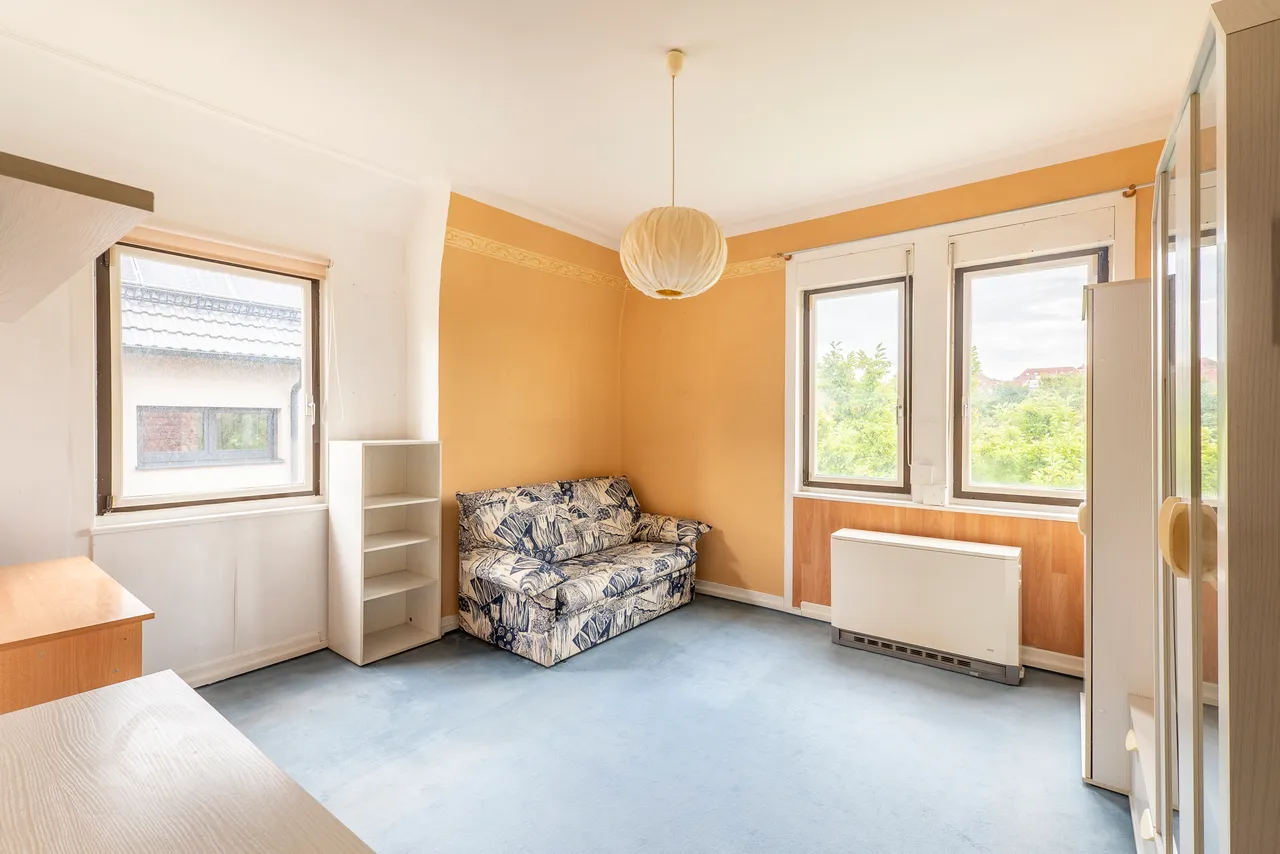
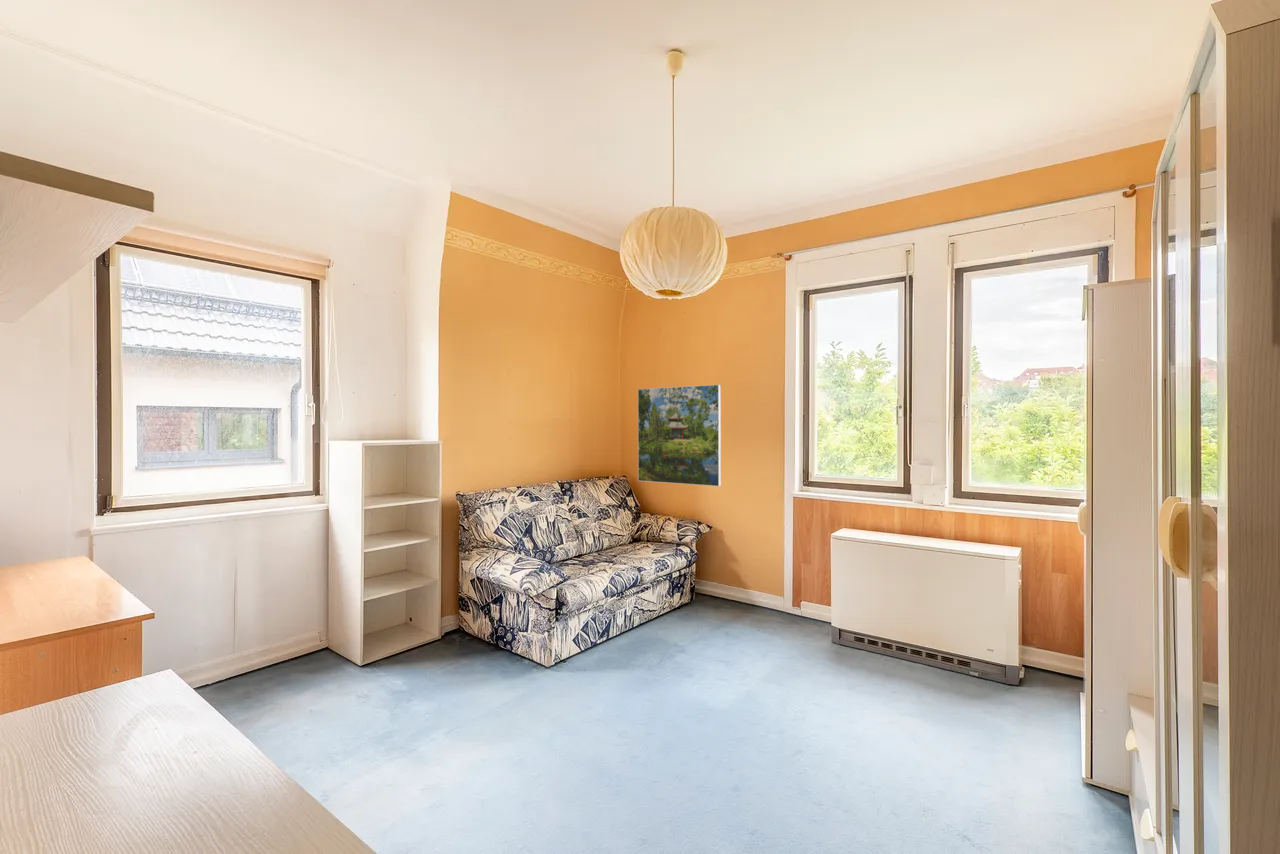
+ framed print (677, 435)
